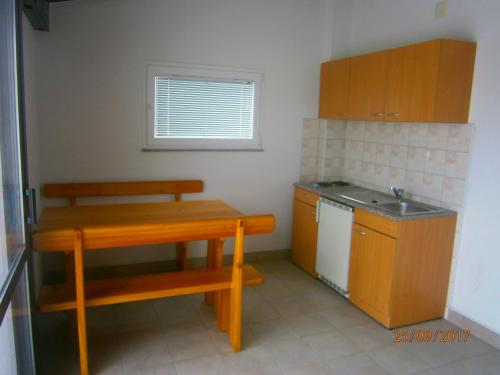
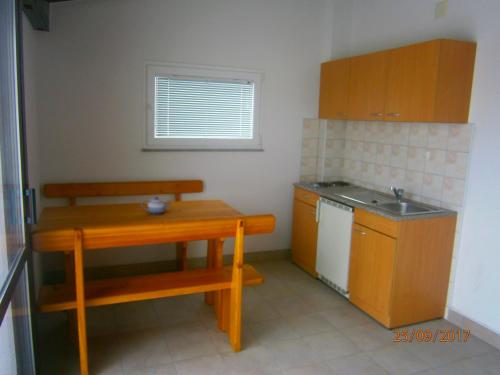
+ teapot (156, 205)
